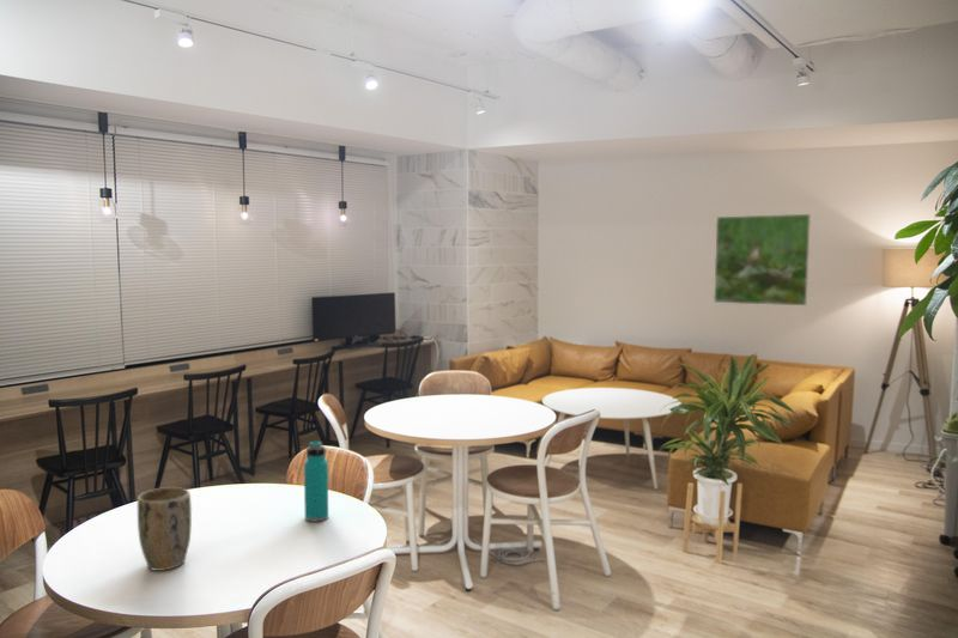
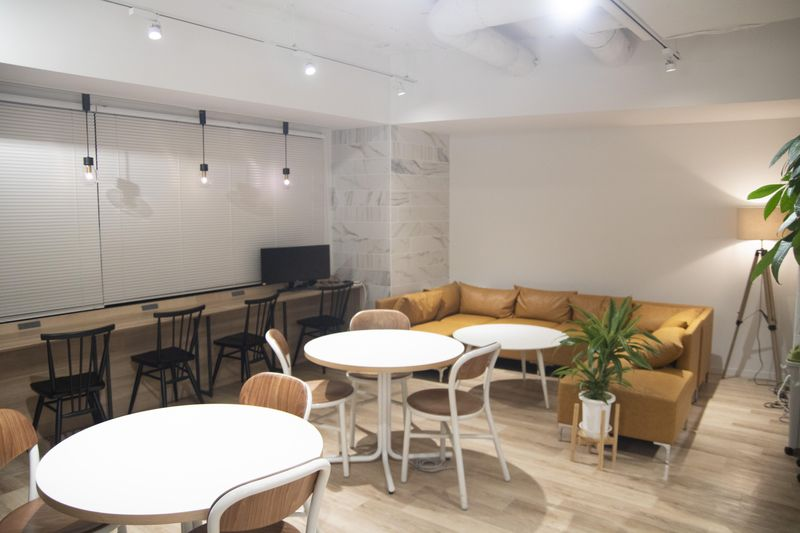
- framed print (760, 260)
- water bottle (316, 479)
- plant pot (164, 528)
